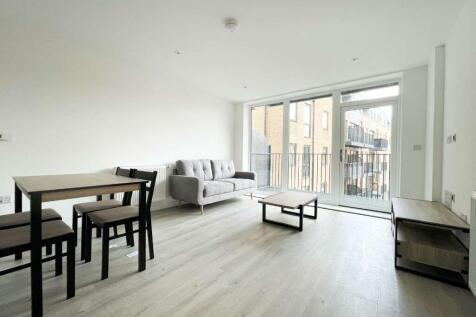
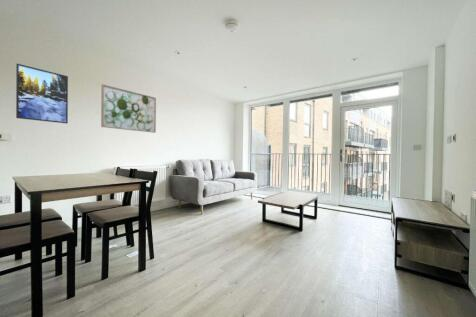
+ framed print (43, 95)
+ wall art (131, 110)
